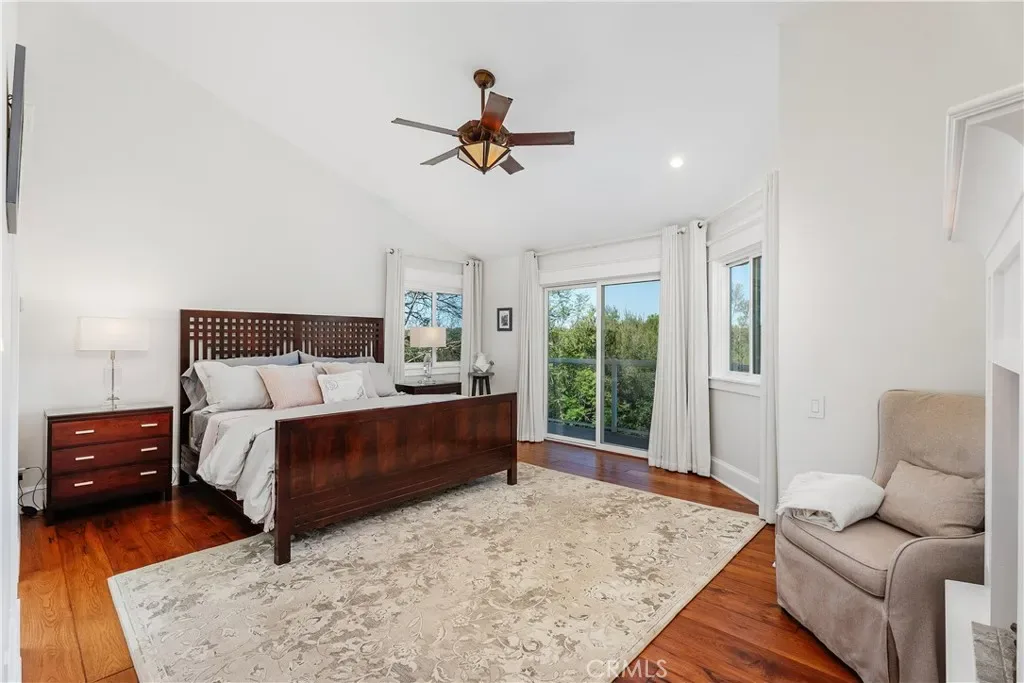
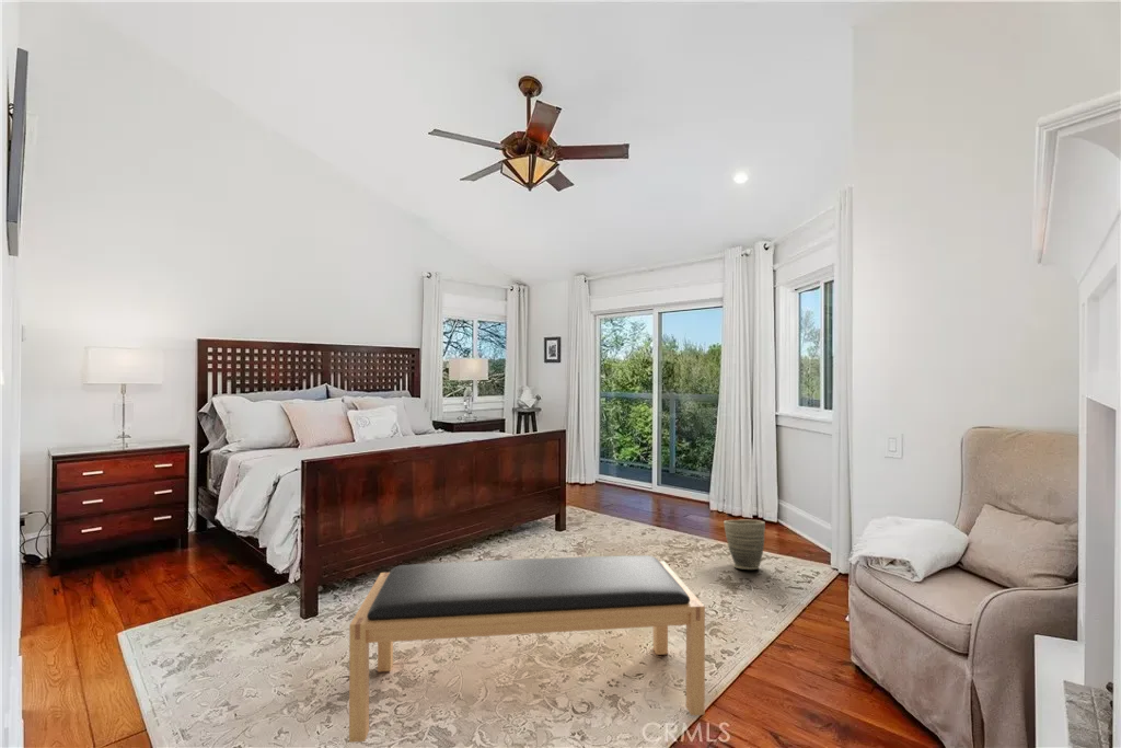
+ bench (530, 631)
+ vase (743, 542)
